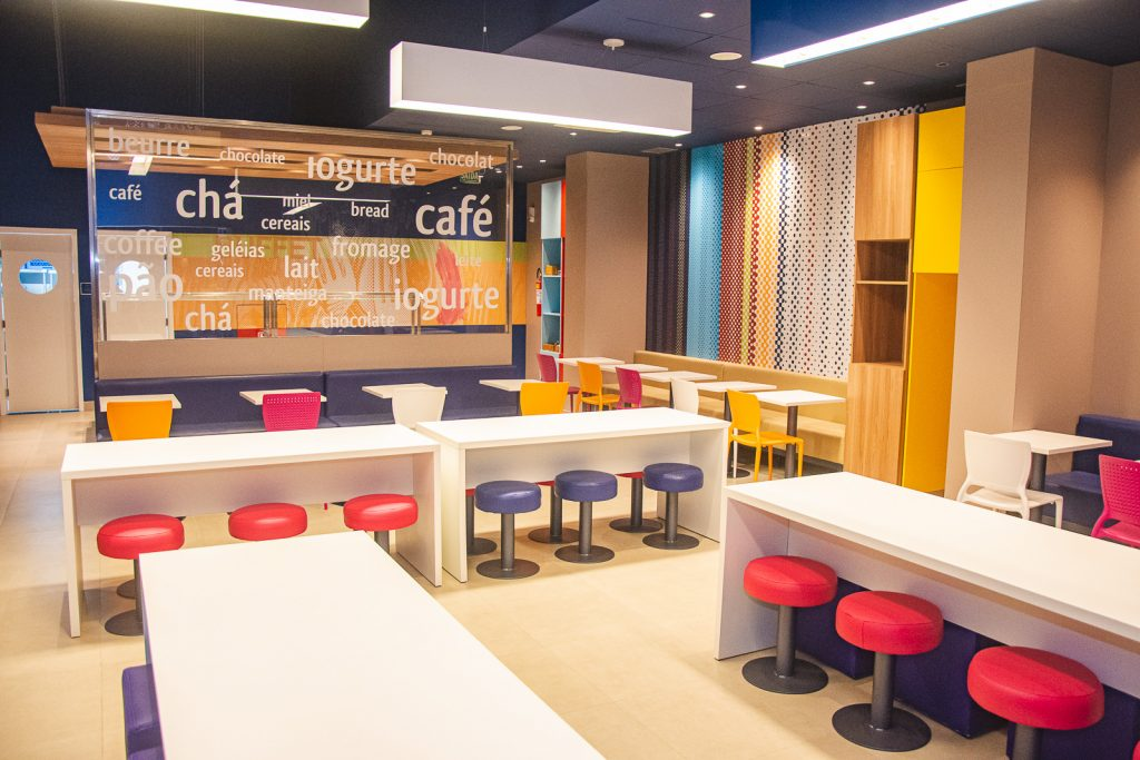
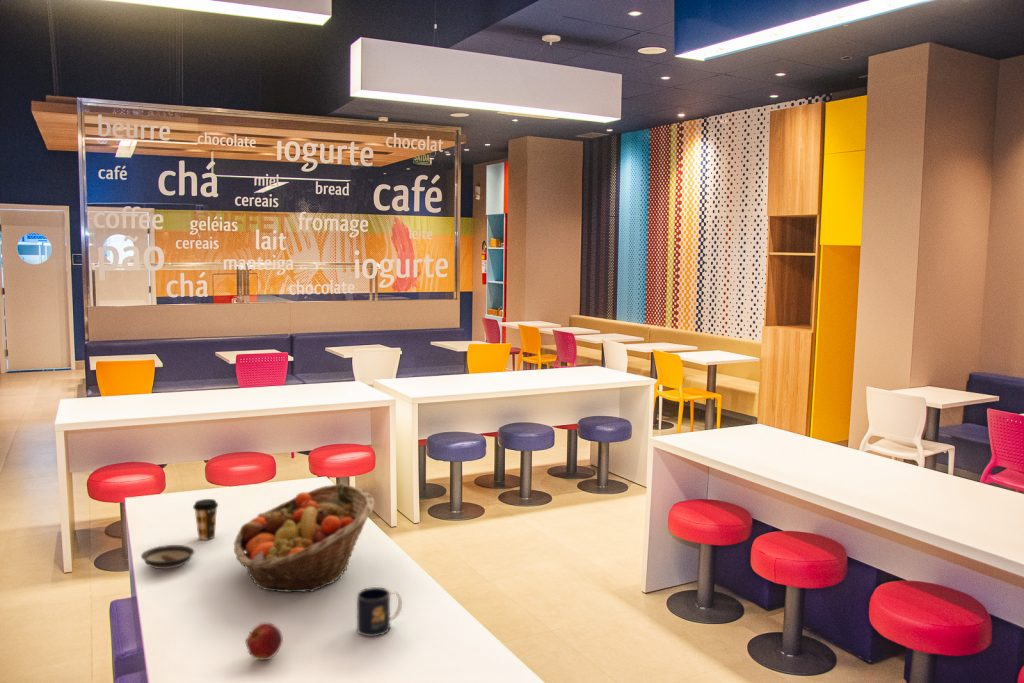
+ saucer (168, 558)
+ apple (264, 641)
+ fruit basket (305, 534)
+ coffee cup (206, 519)
+ mug (380, 609)
